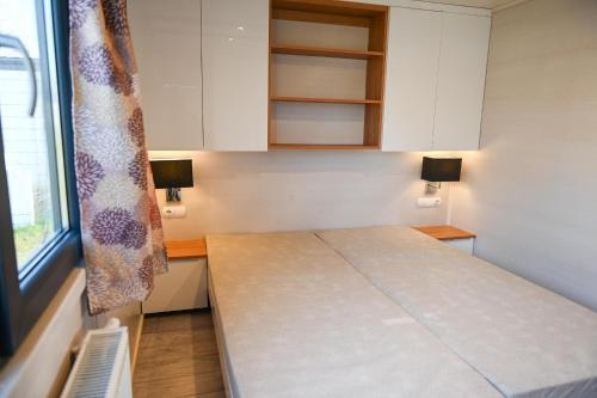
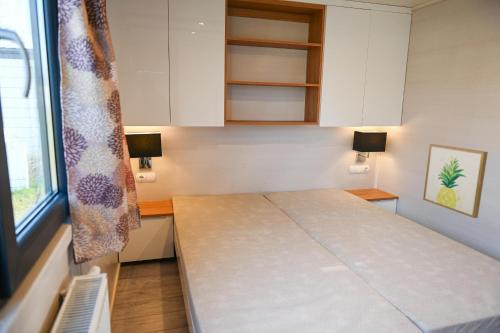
+ wall art (451, 178)
